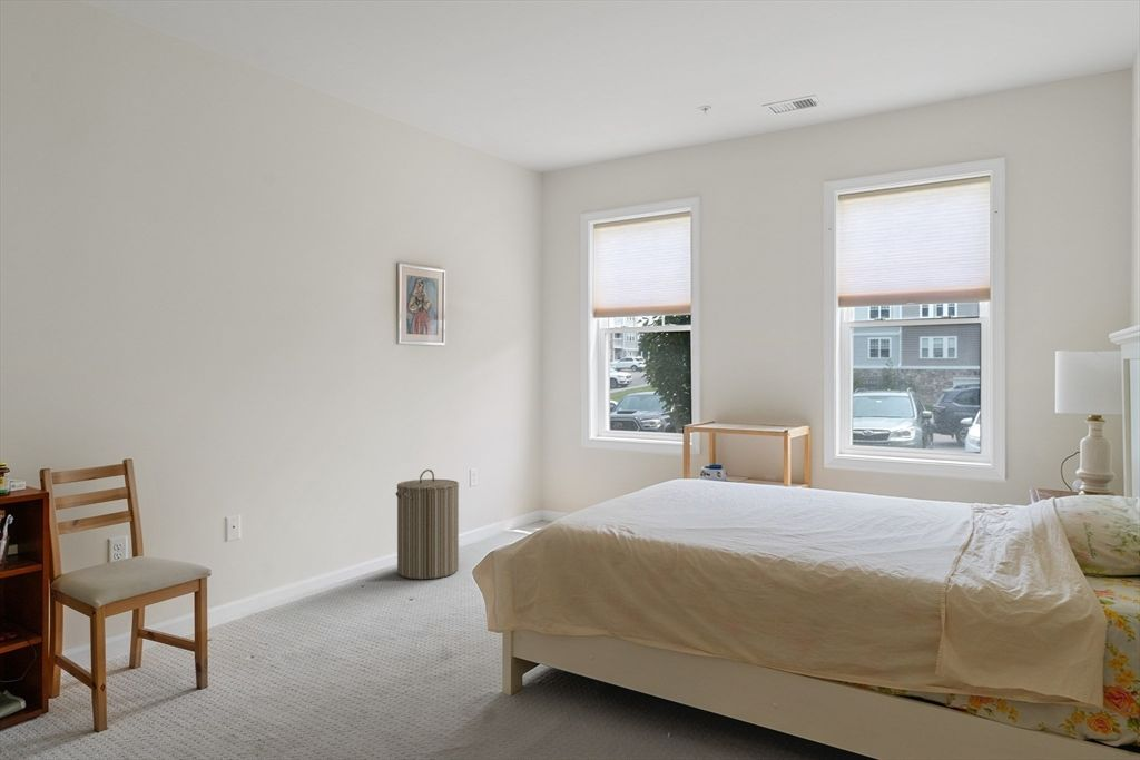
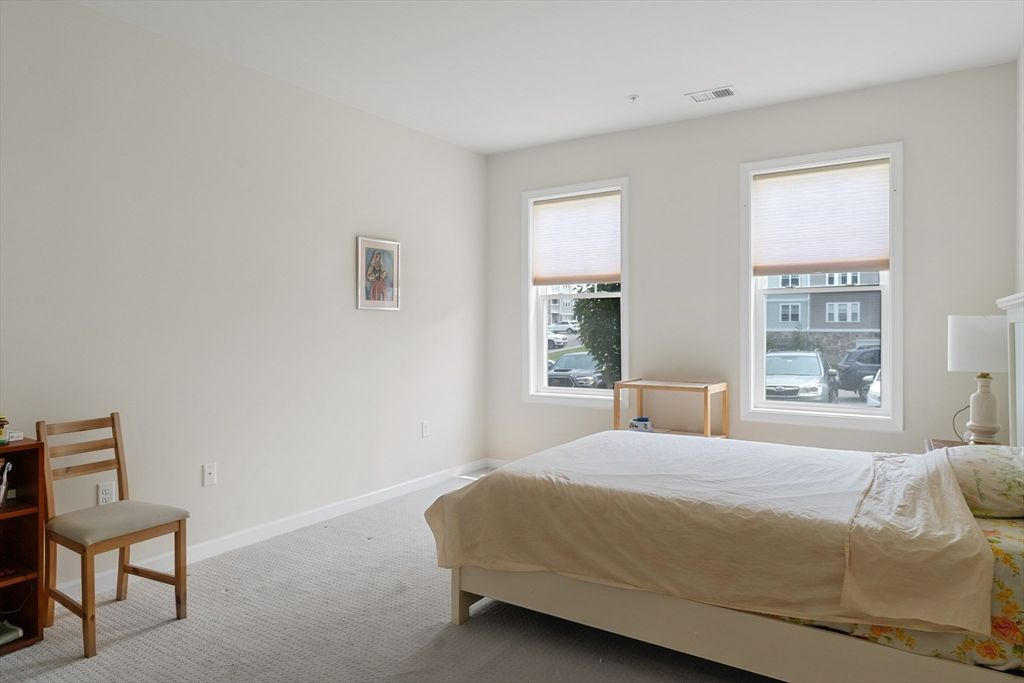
- laundry hamper (428, 520)
